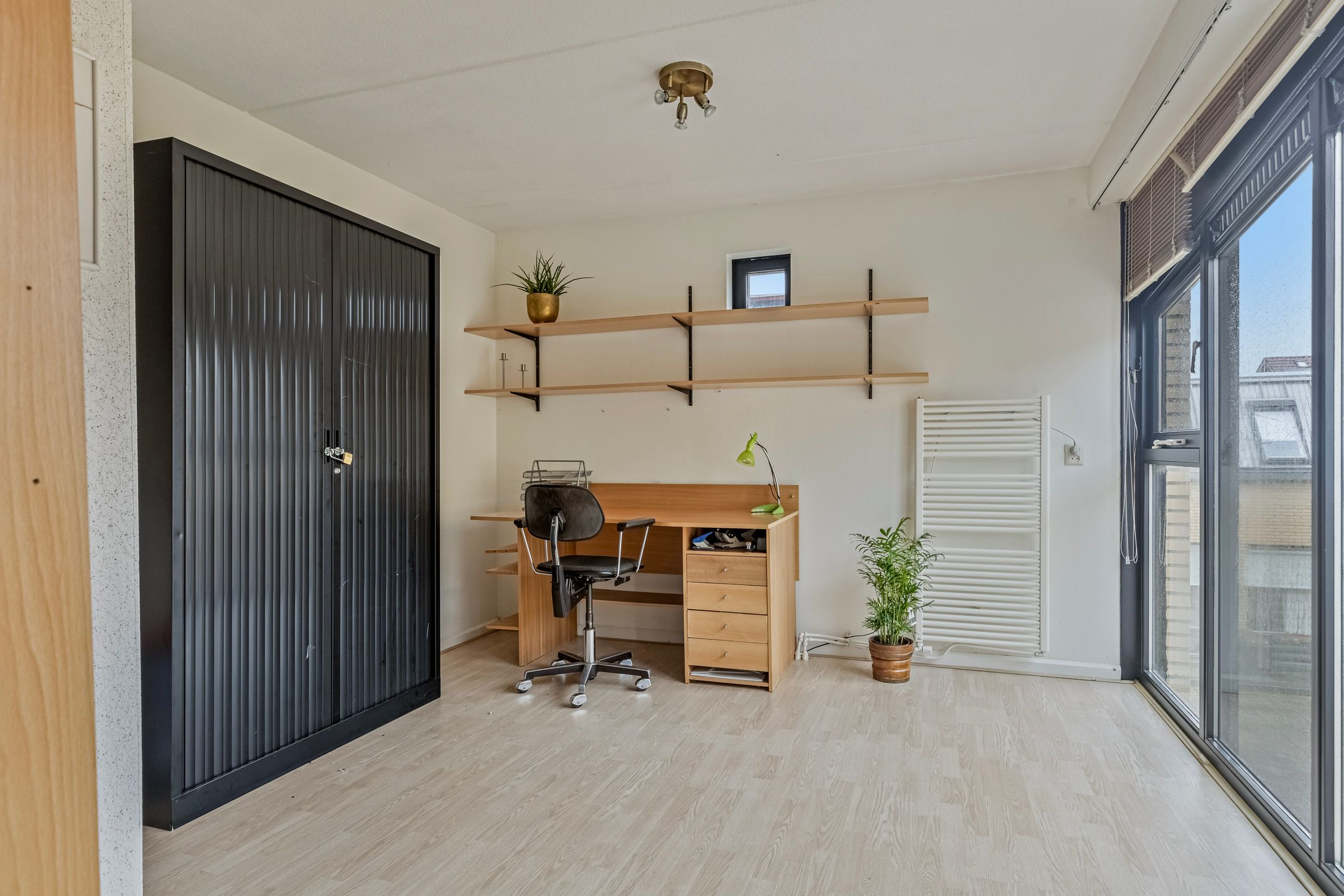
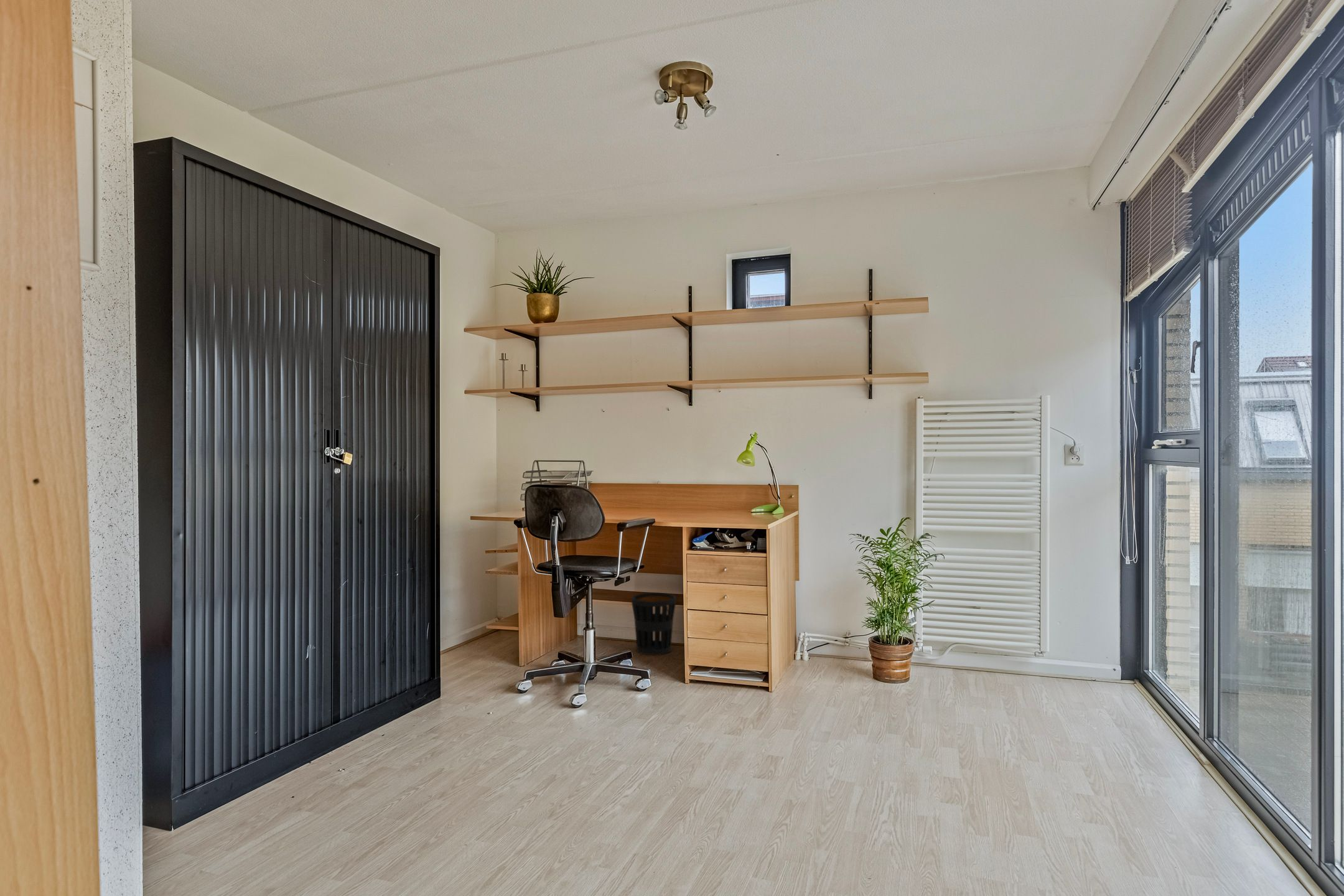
+ wastebasket (653, 623)
